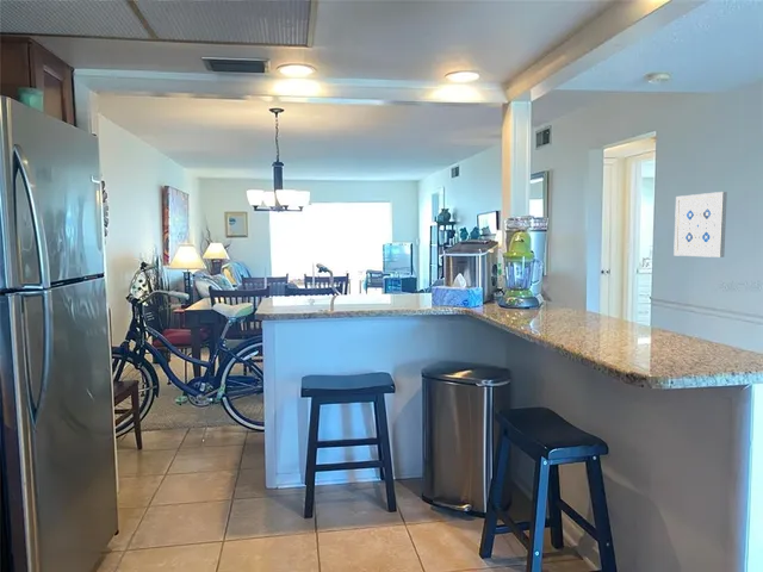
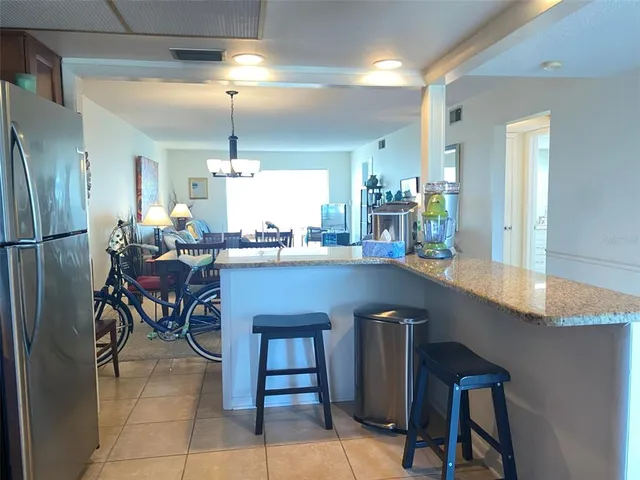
- wall art (699, 225)
